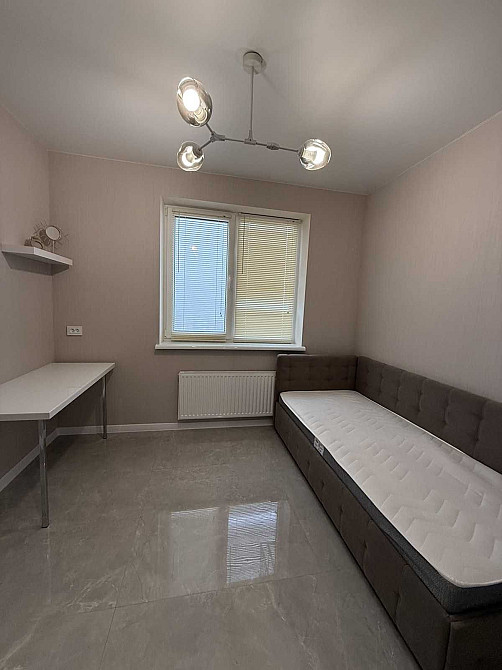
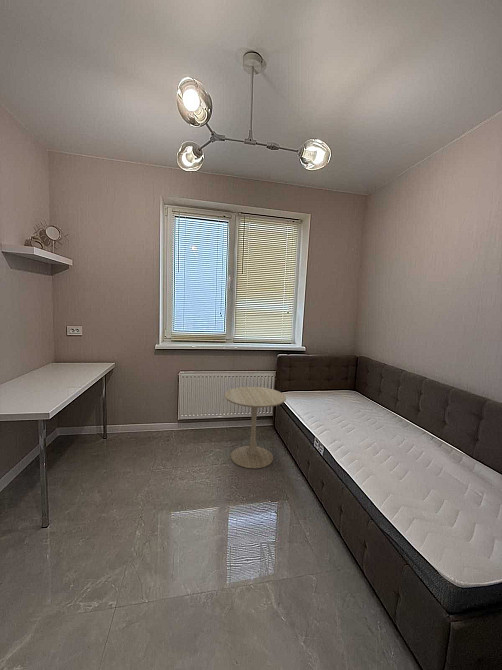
+ side table (253, 426)
